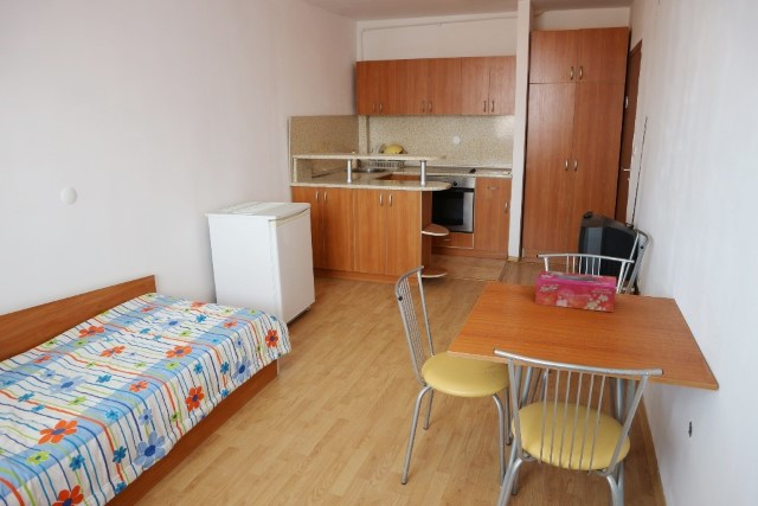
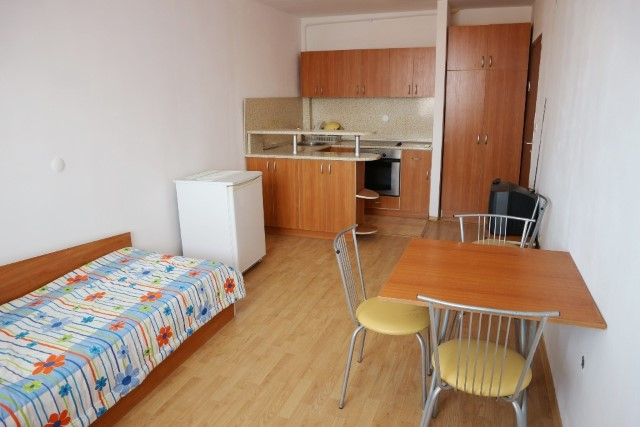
- tissue box (576, 289)
